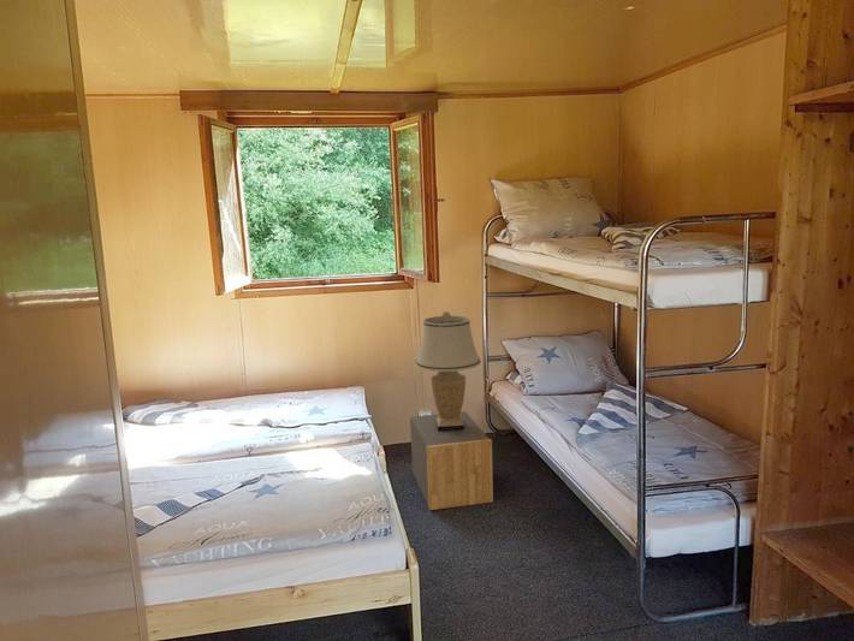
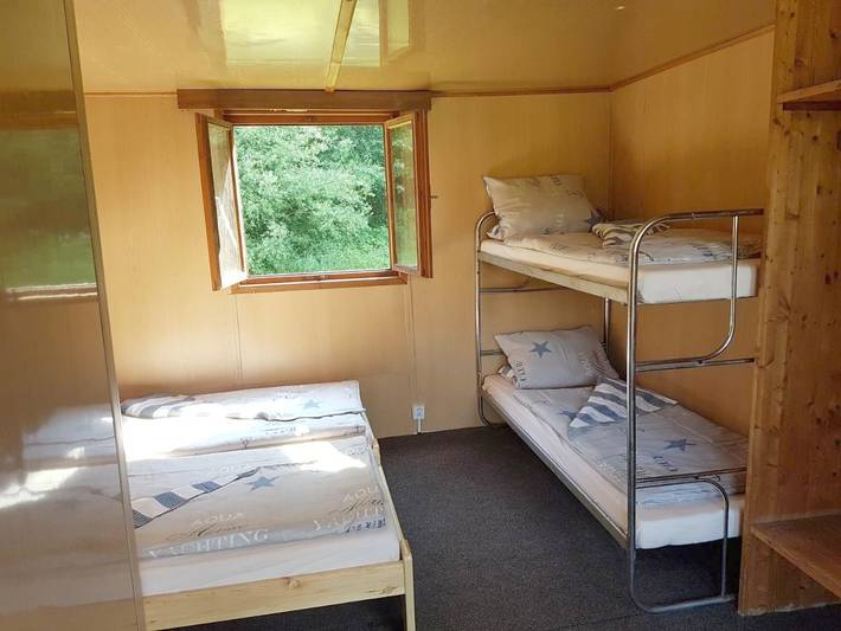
- nightstand (450, 457)
- table lamp (447, 369)
